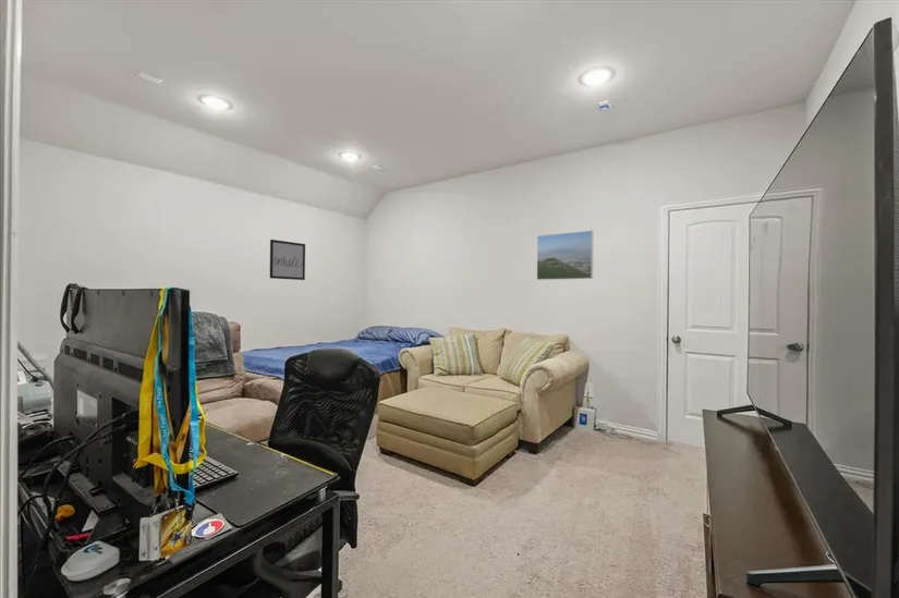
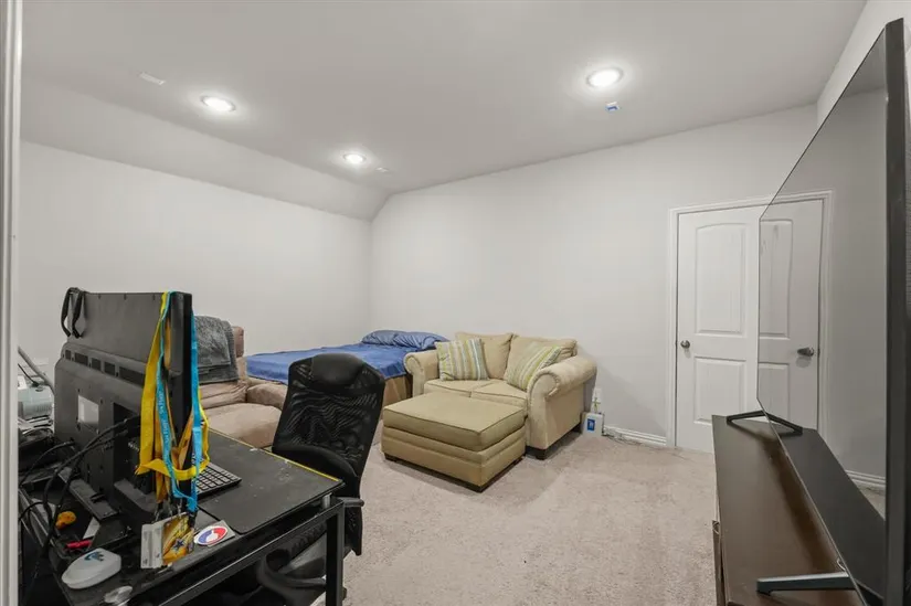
- wall art (288, 260)
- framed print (563, 256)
